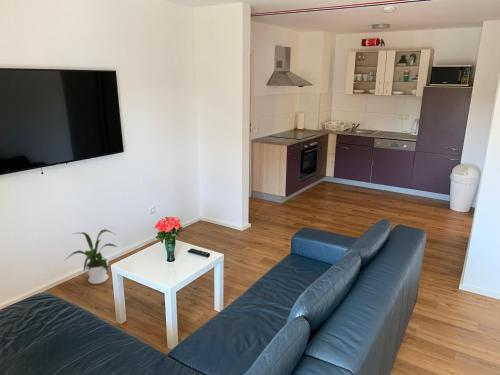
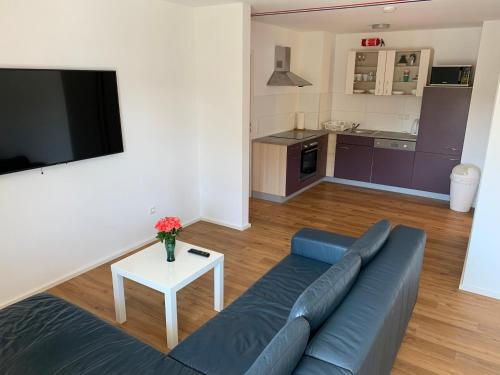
- house plant (94, 255)
